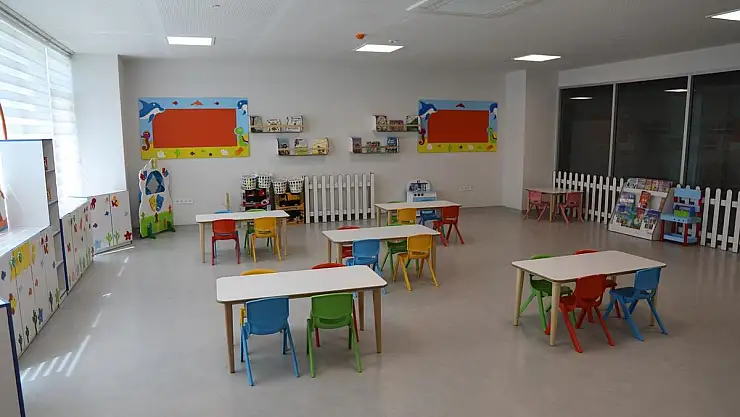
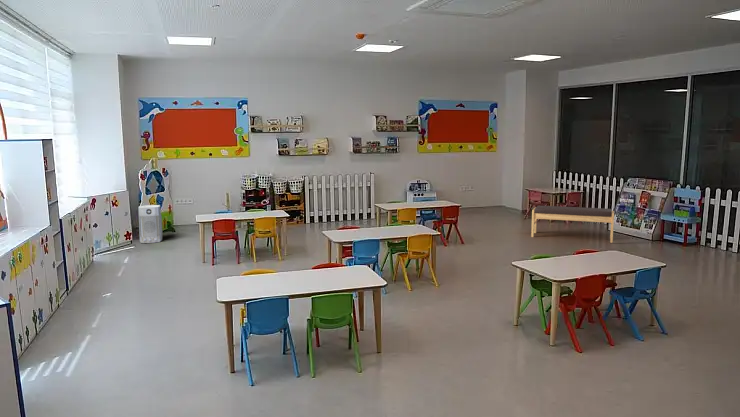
+ air purifier (150, 223)
+ bench (572, 220)
